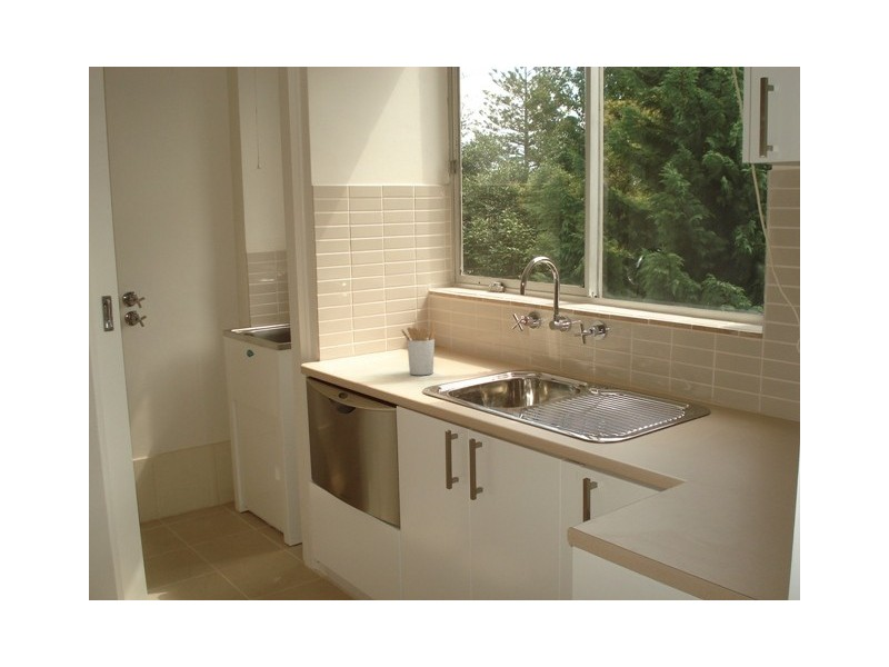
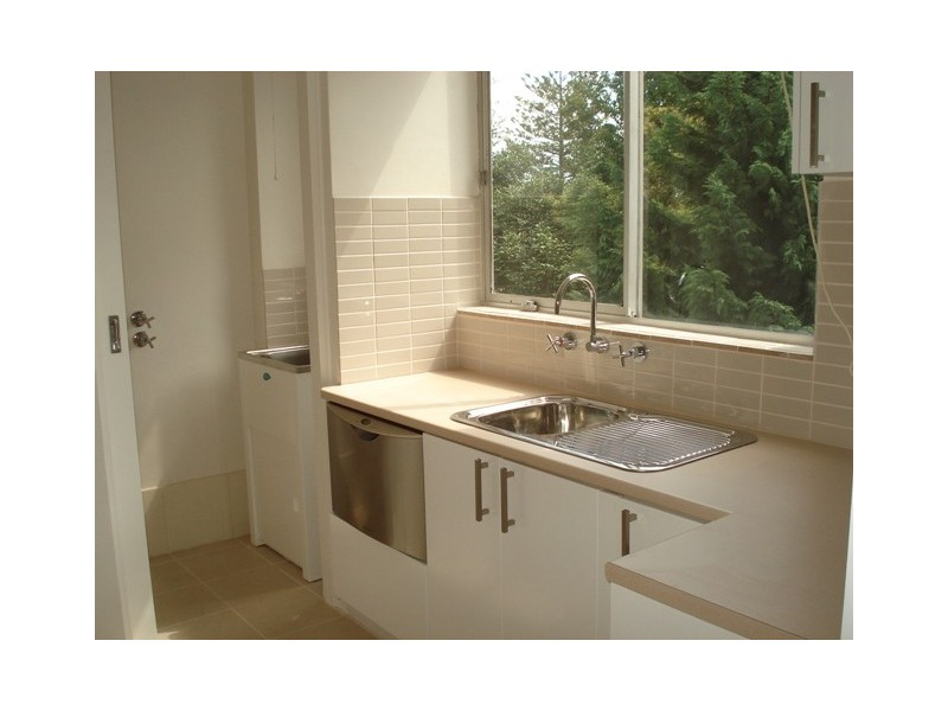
- utensil holder (419, 348)
